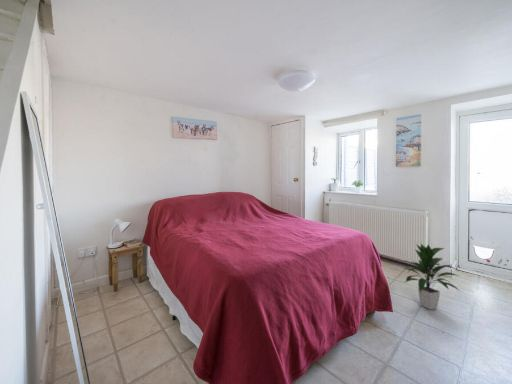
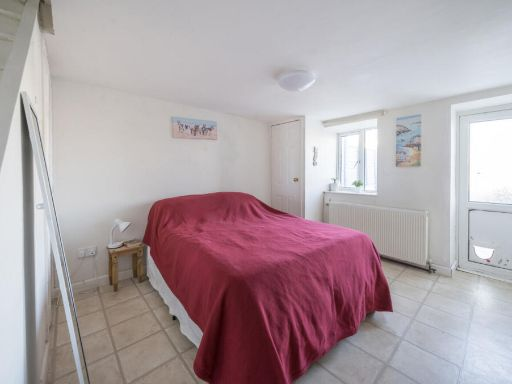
- indoor plant (427, 273)
